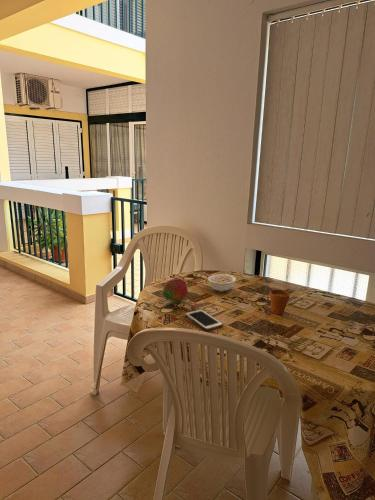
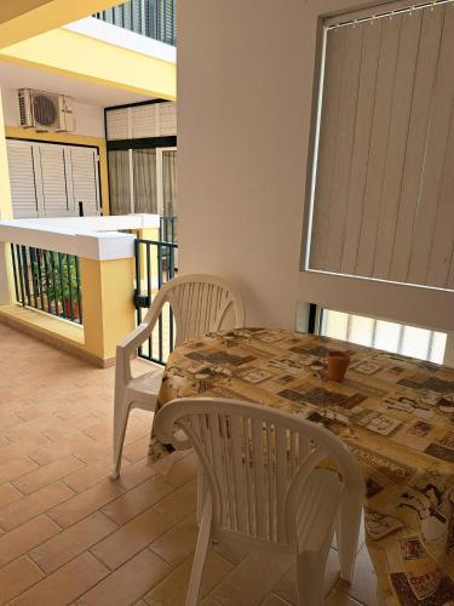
- cell phone (203, 319)
- legume (220, 282)
- fruit (174, 290)
